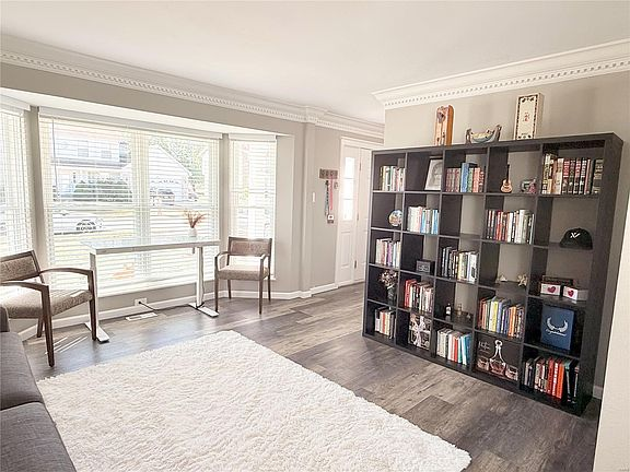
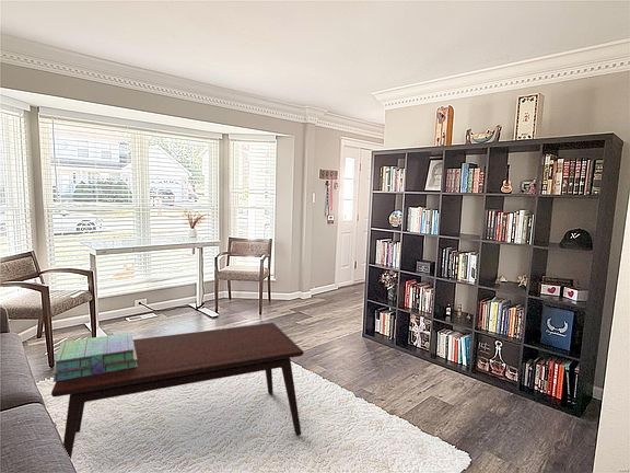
+ coffee table (188, 383)
+ stack of books (97, 354)
